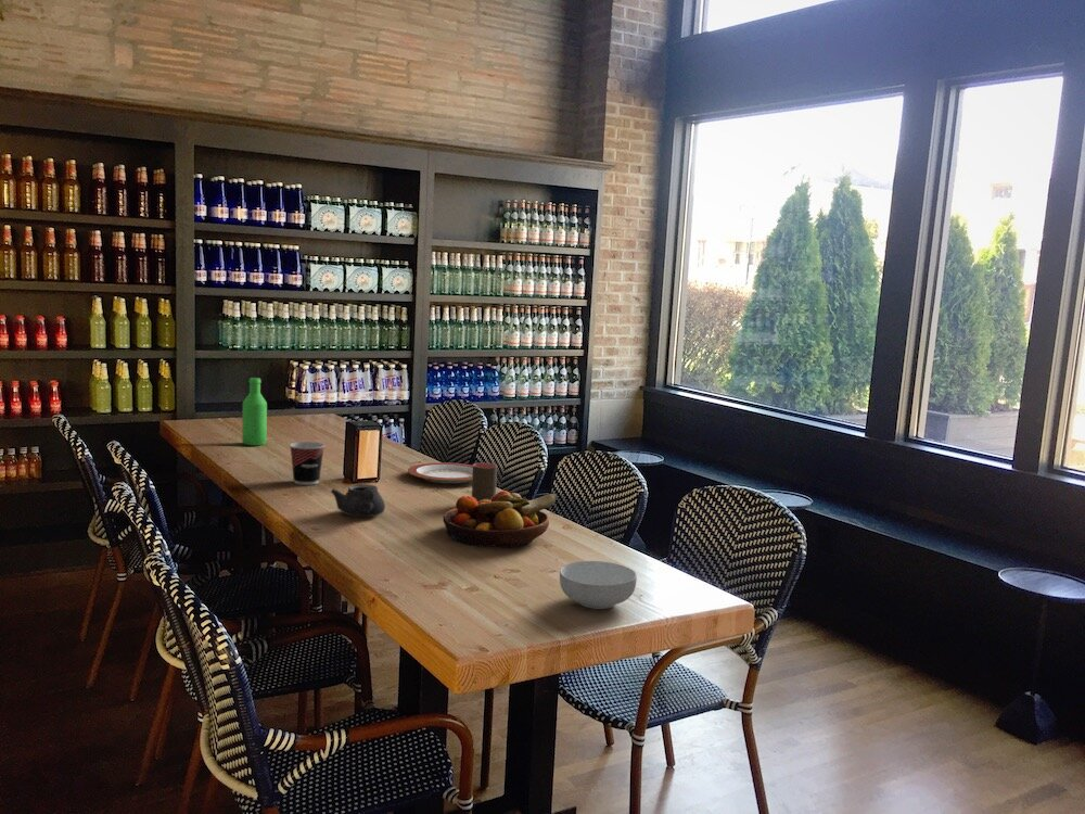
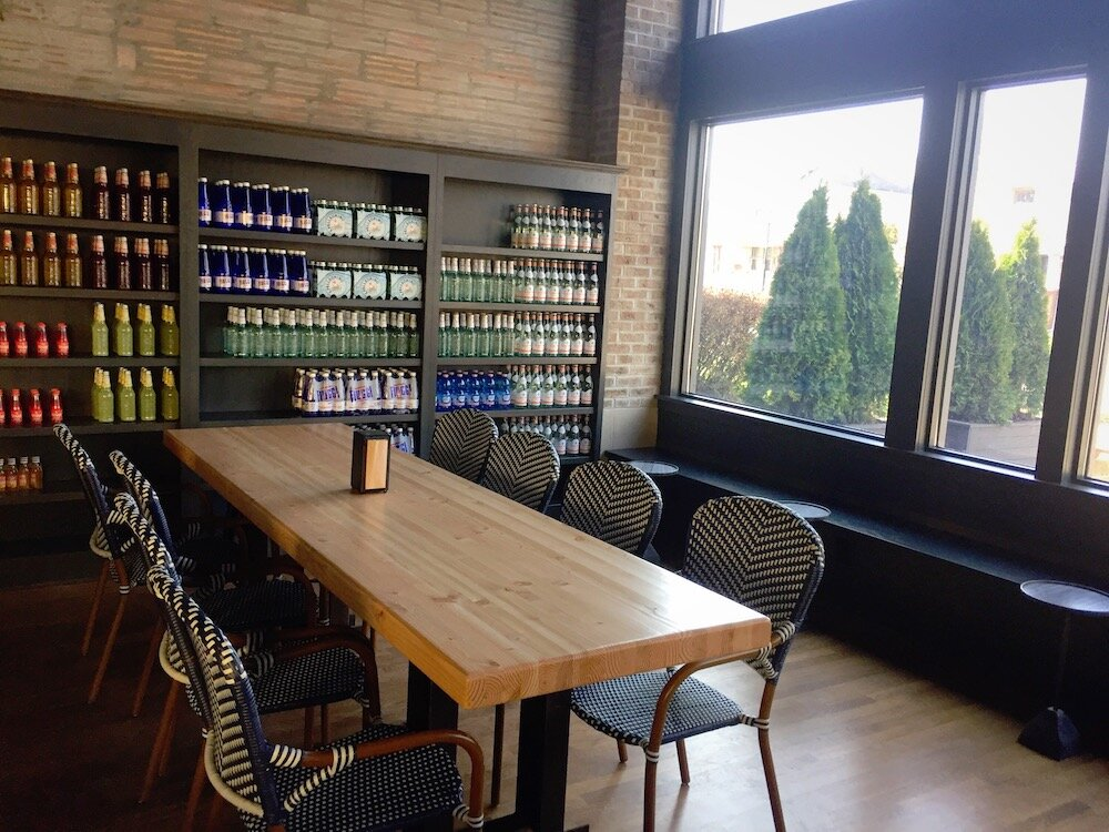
- teapot (360, 499)
- fruit bowl (497, 512)
- cup (306, 463)
- cereal bowl (597, 587)
- plate (447, 473)
- bottle (254, 410)
- cup (484, 484)
